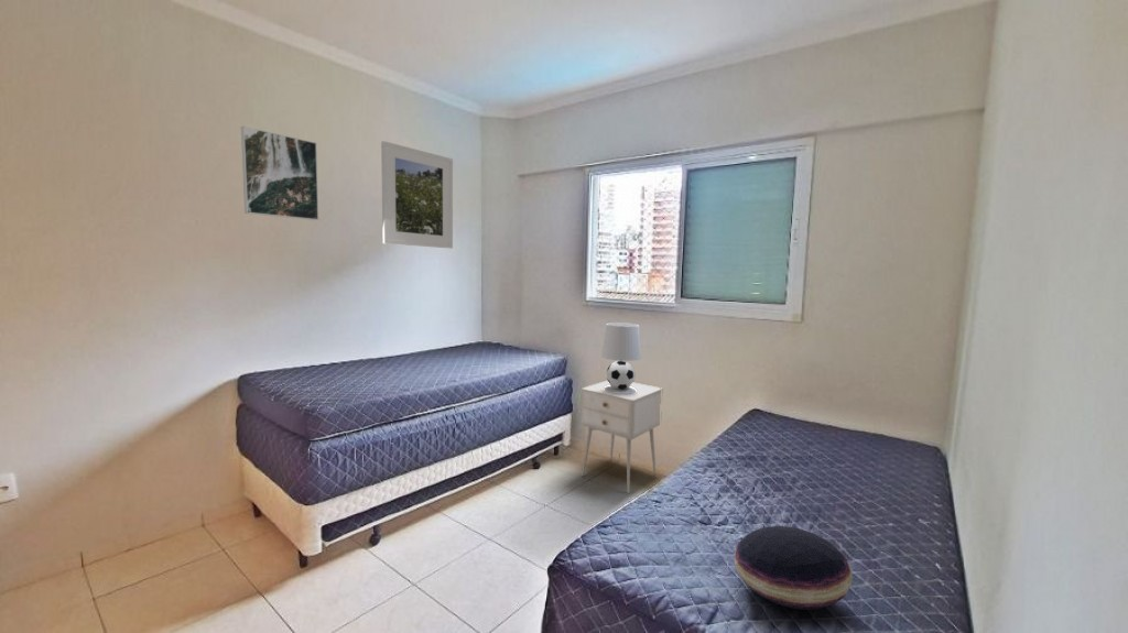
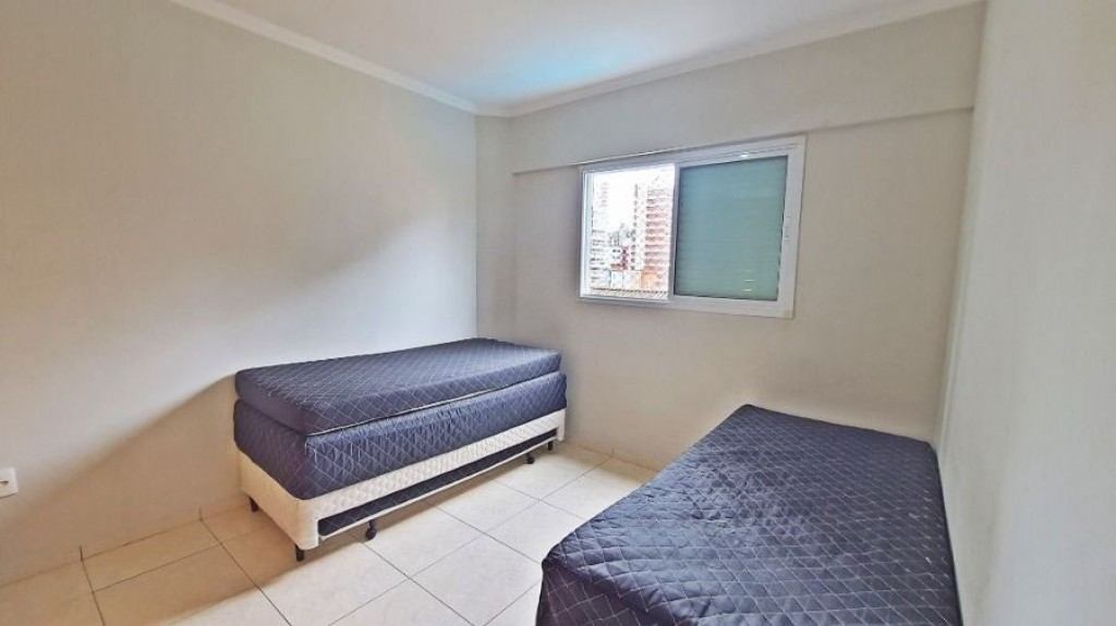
- cushion (790, 564)
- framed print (420, 198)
- nightstand (619, 432)
- table lamp (620, 357)
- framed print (282, 176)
